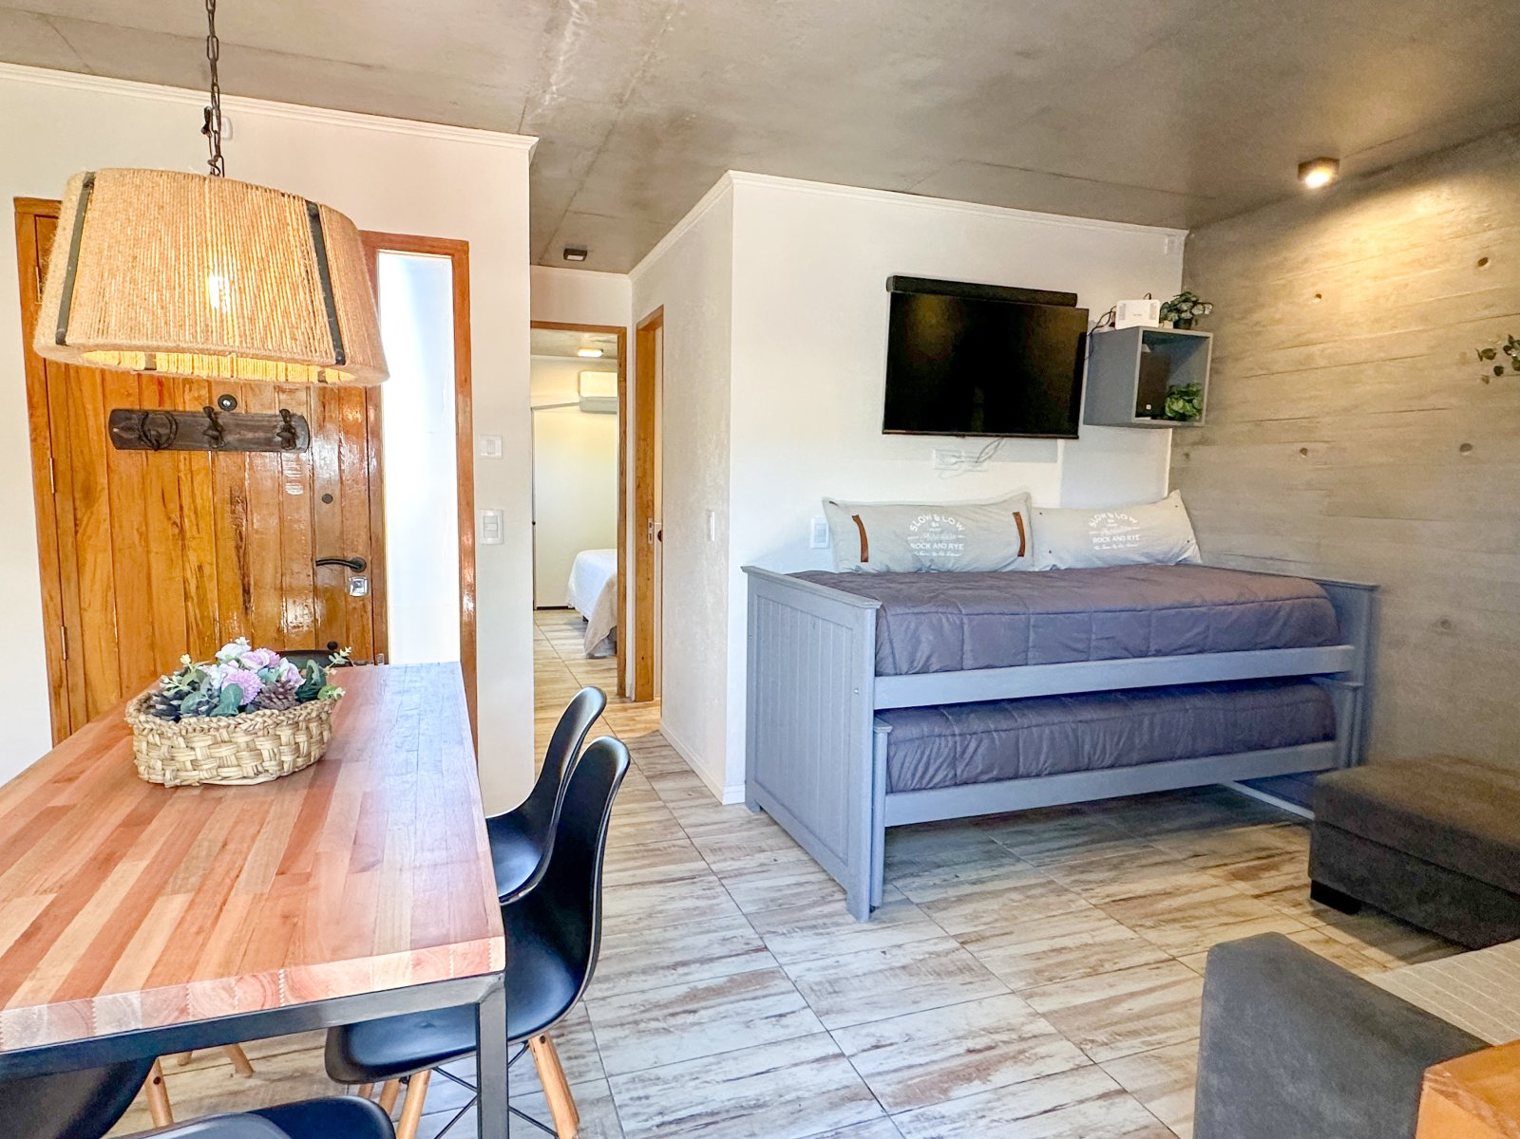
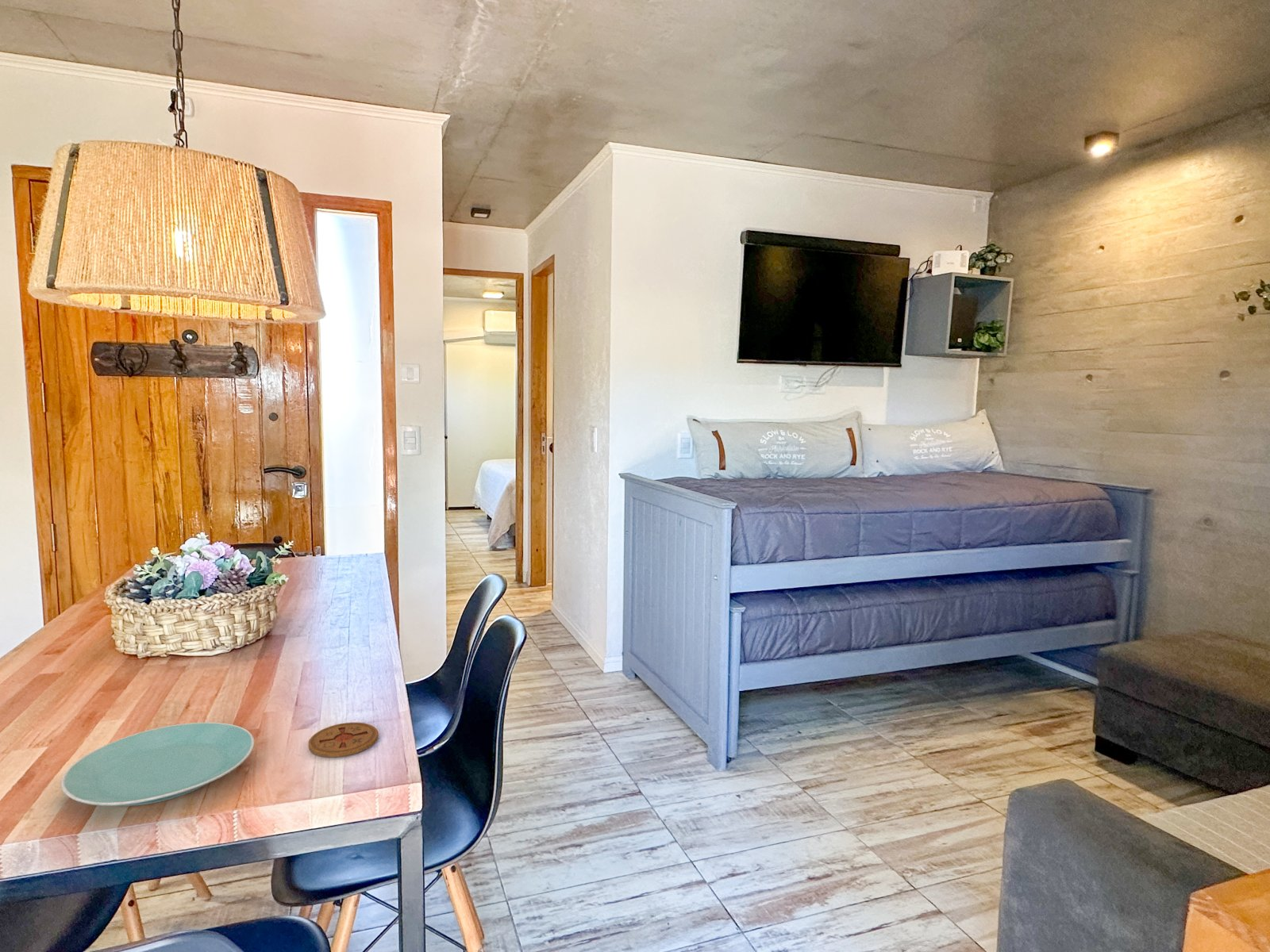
+ plate (164, 766)
+ coaster (344, 739)
